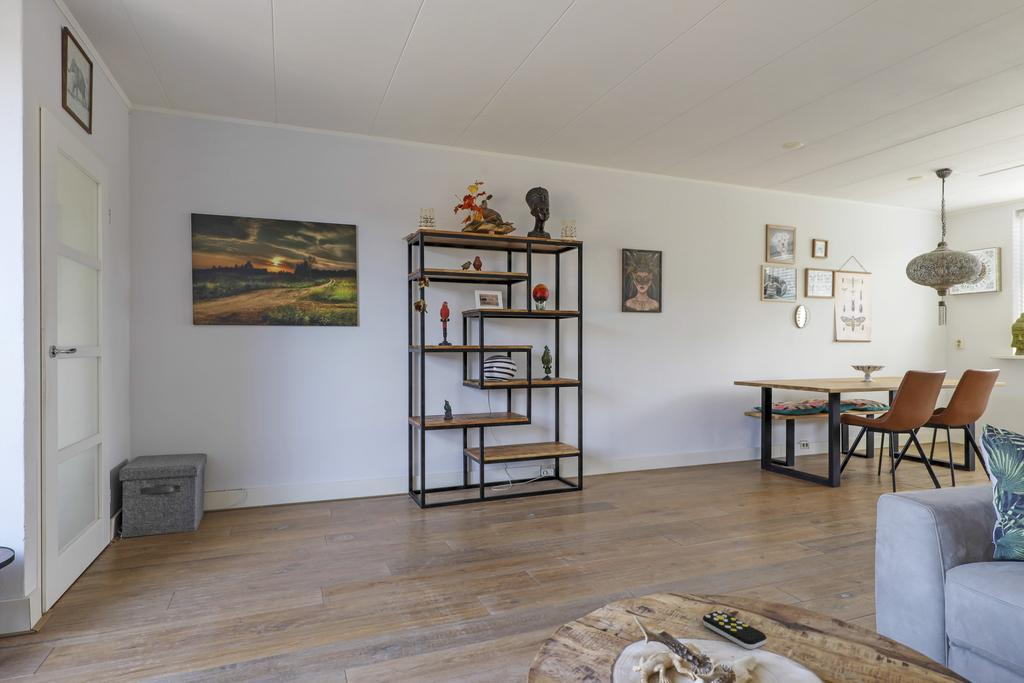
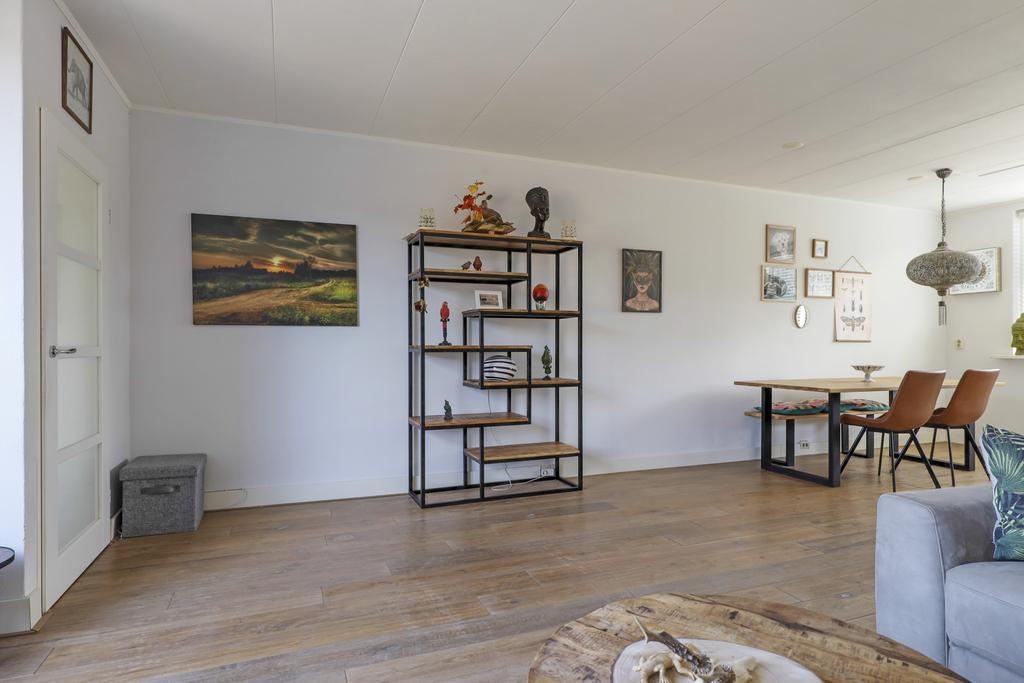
- remote control (733, 628)
